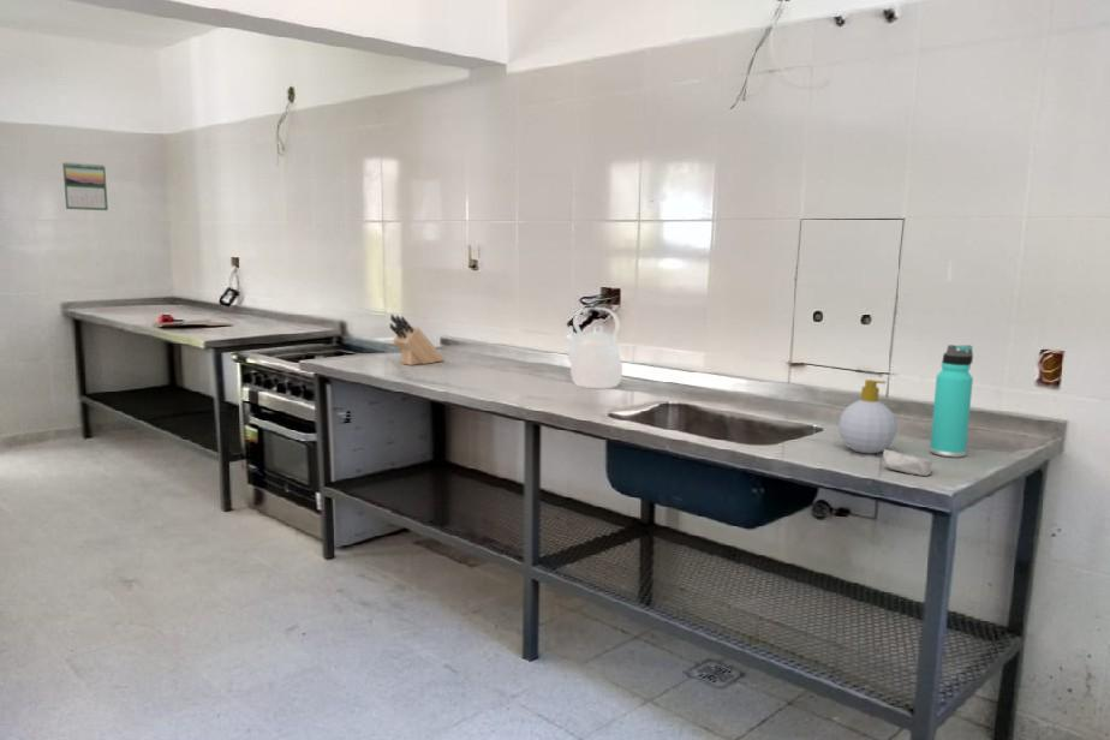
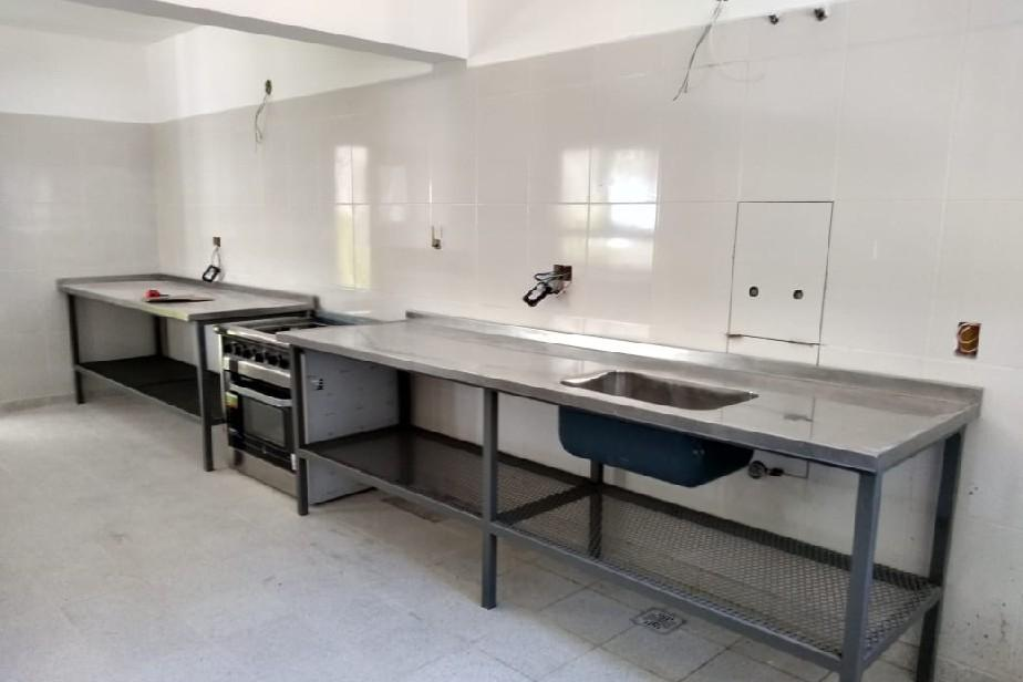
- soap bottle (867, 414)
- knife block (416, 338)
- kettle (591, 346)
- thermos bottle (951, 399)
- soap bar (907, 460)
- calendar (85, 186)
